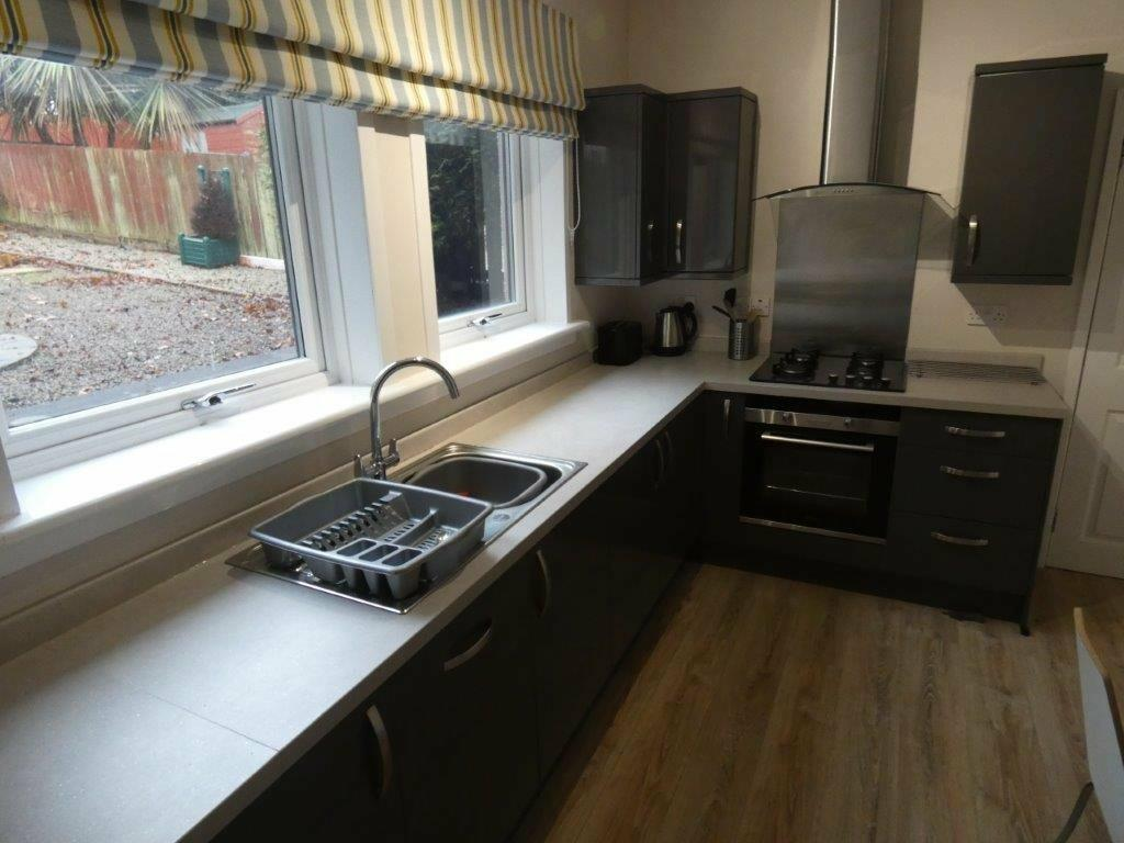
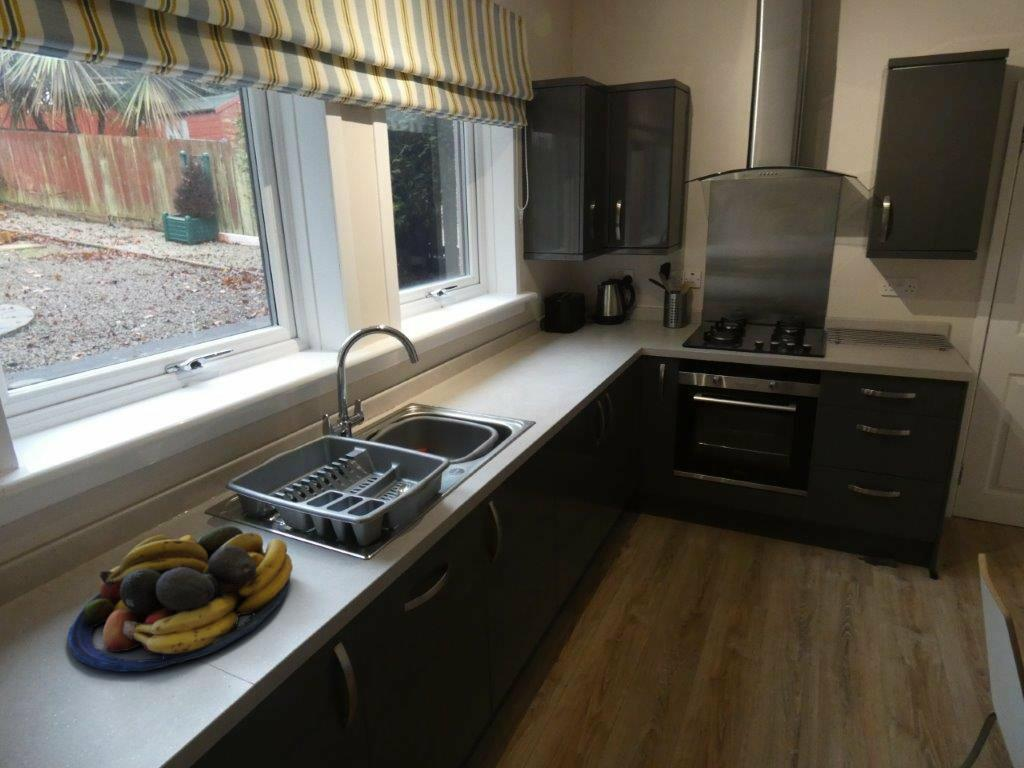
+ fruit bowl (179, 572)
